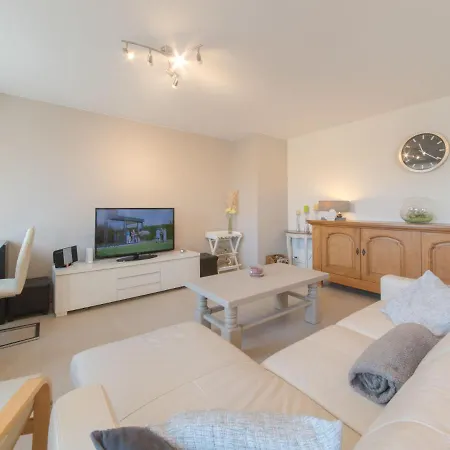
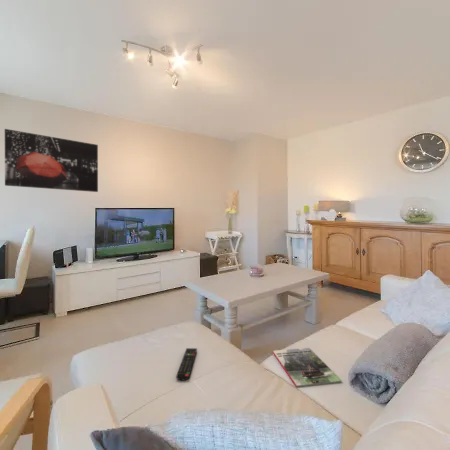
+ wall art (55, 163)
+ remote control (187, 362)
+ magazine (303, 364)
